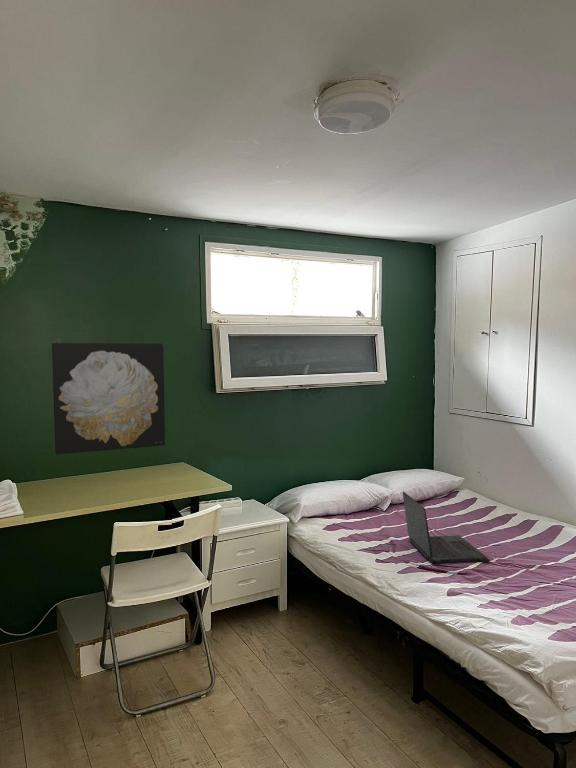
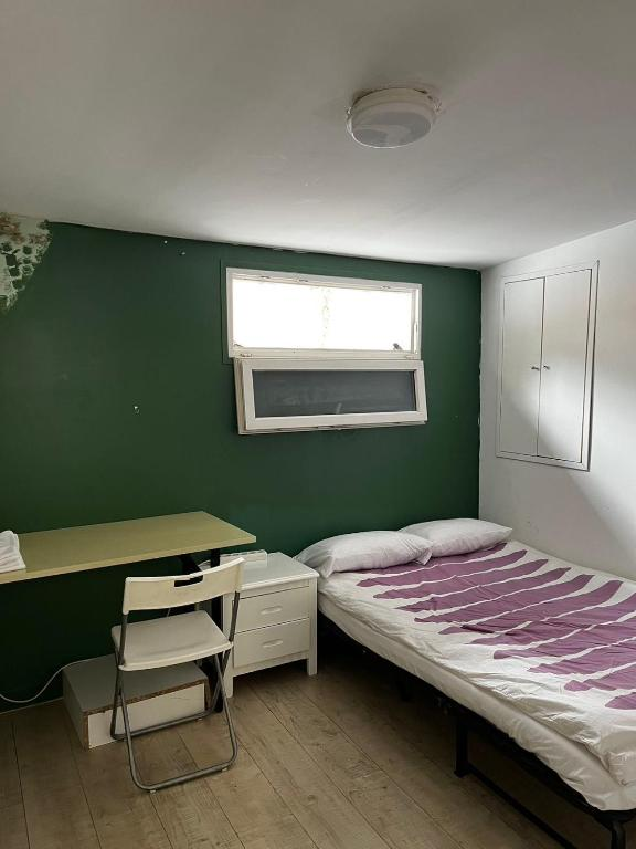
- laptop (443, 536)
- wall art (110, 396)
